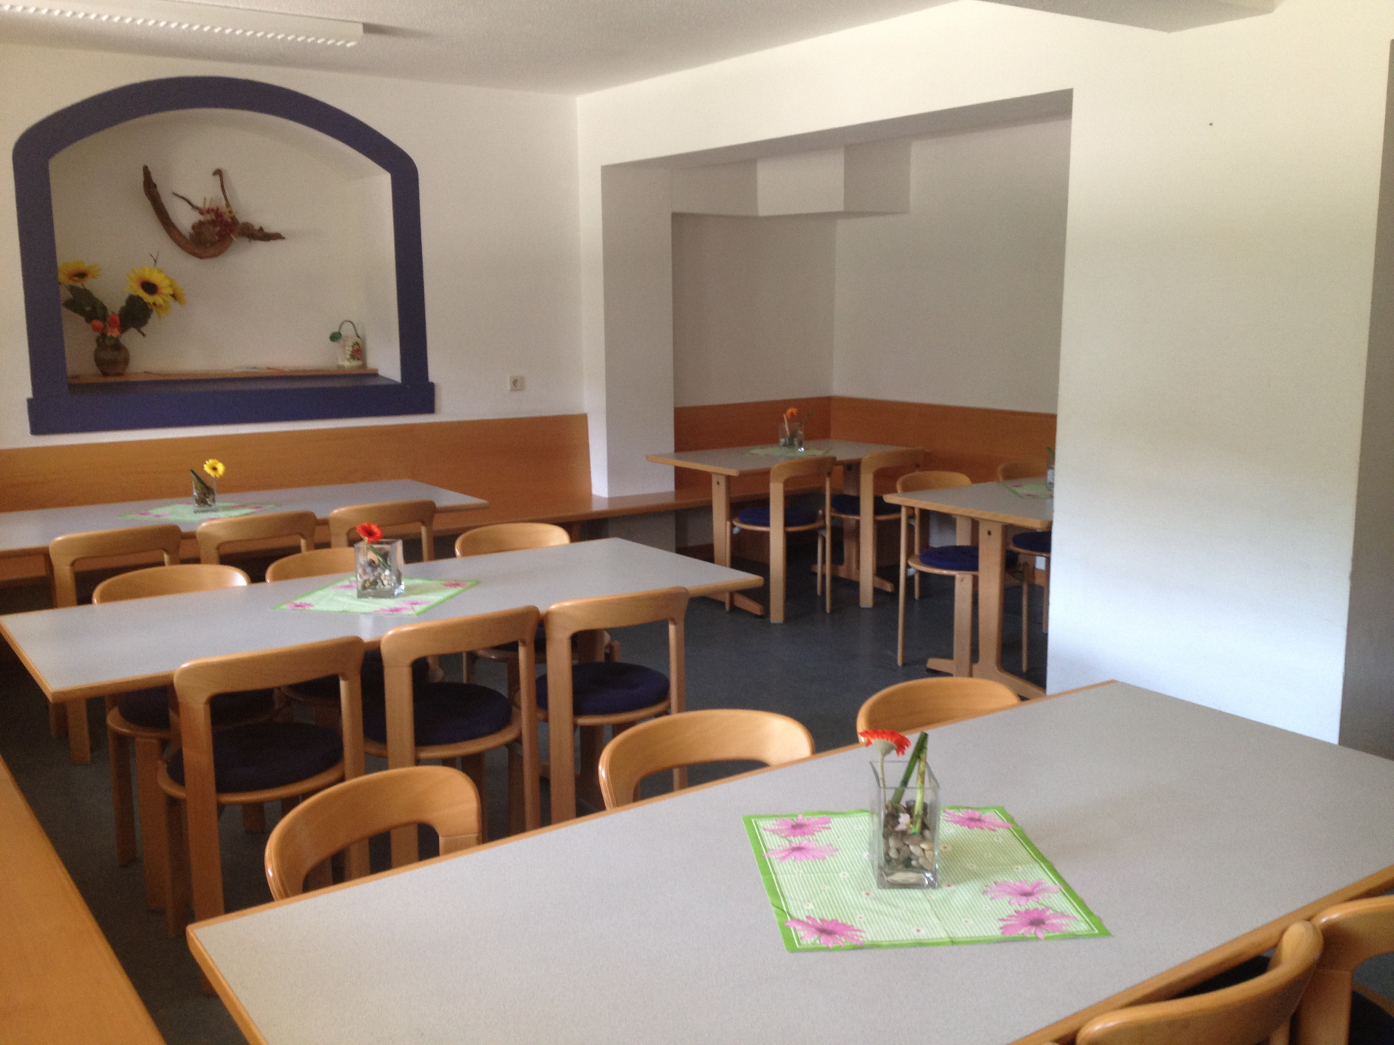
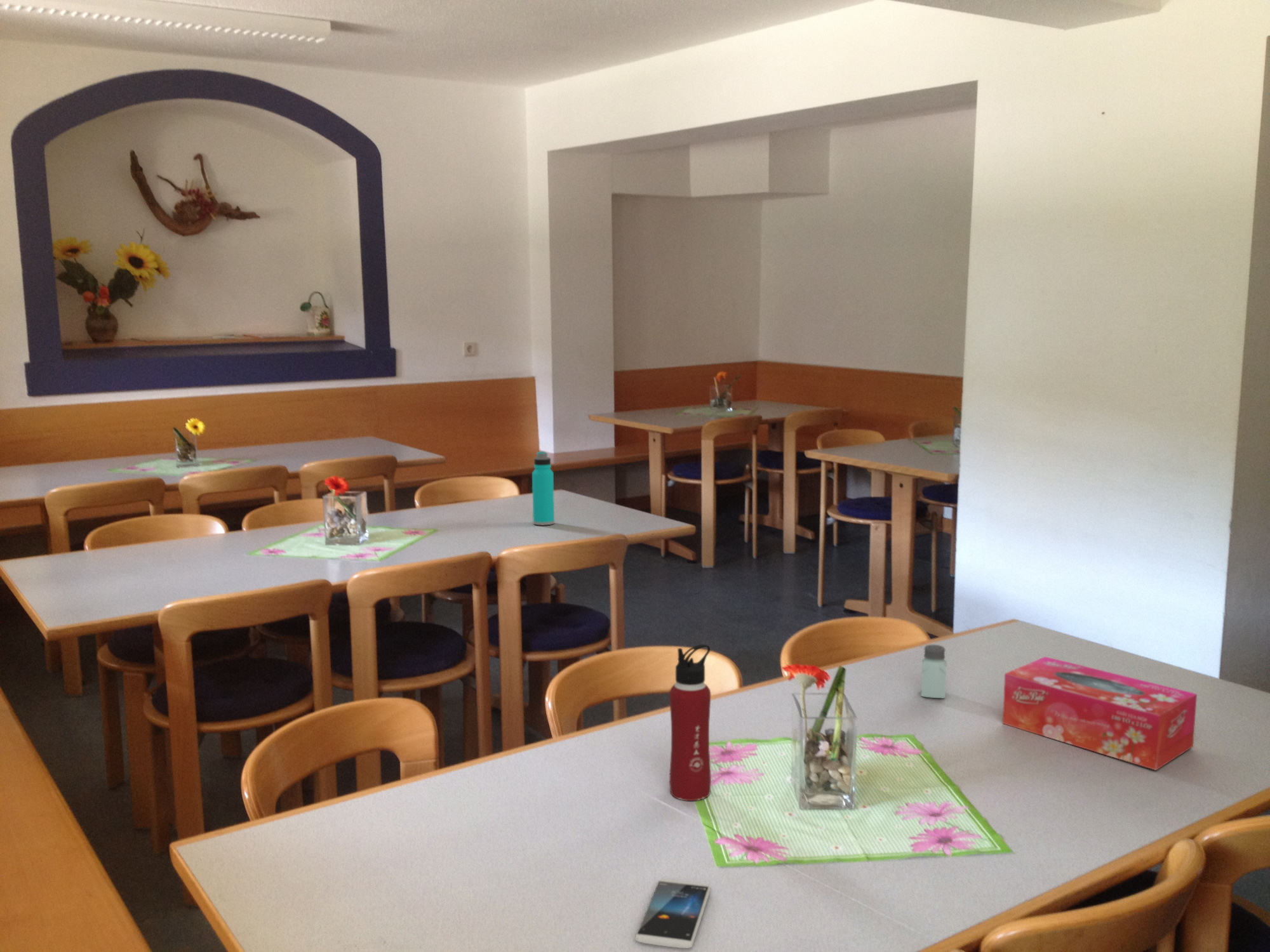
+ water bottle (543, 488)
+ water bottle (690, 720)
+ tissue box (1096, 709)
+ smartphone (674, 913)
+ saltshaker (933, 671)
